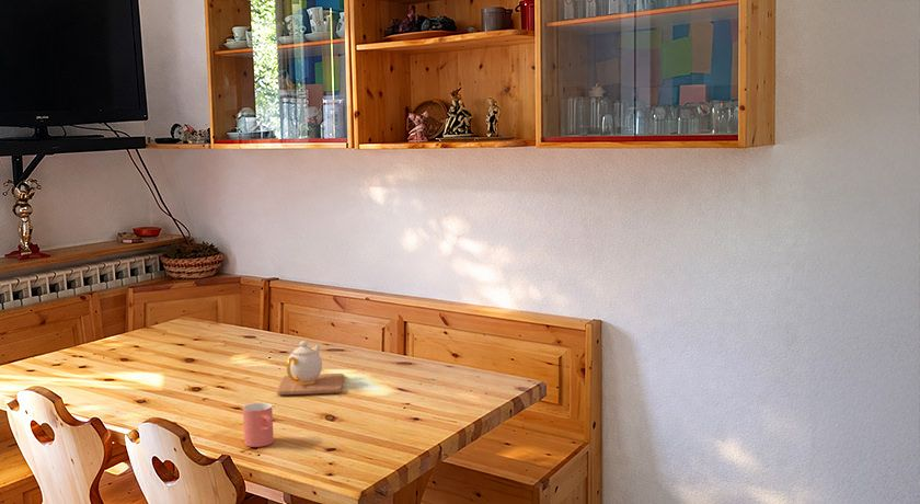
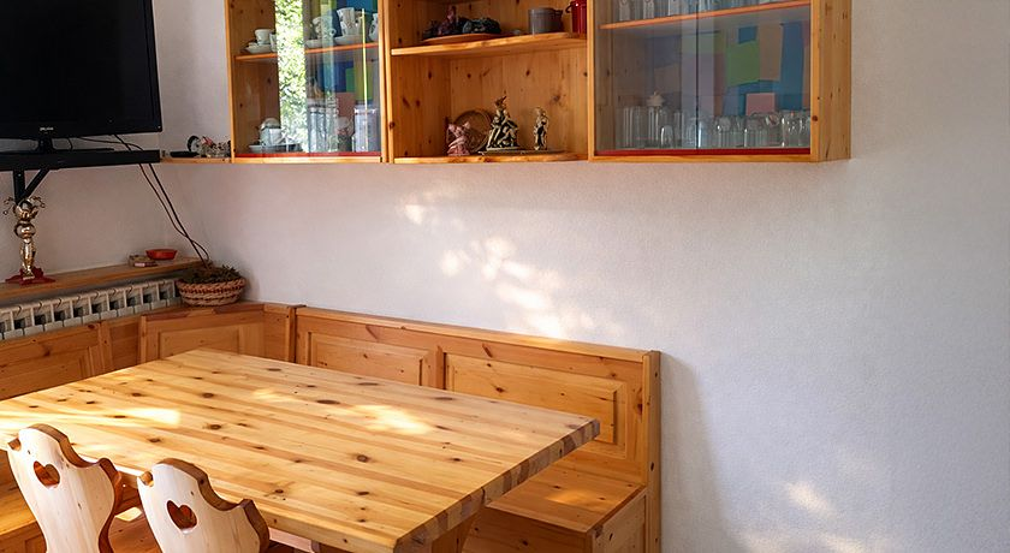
- teapot (310, 363)
- cup (261, 425)
